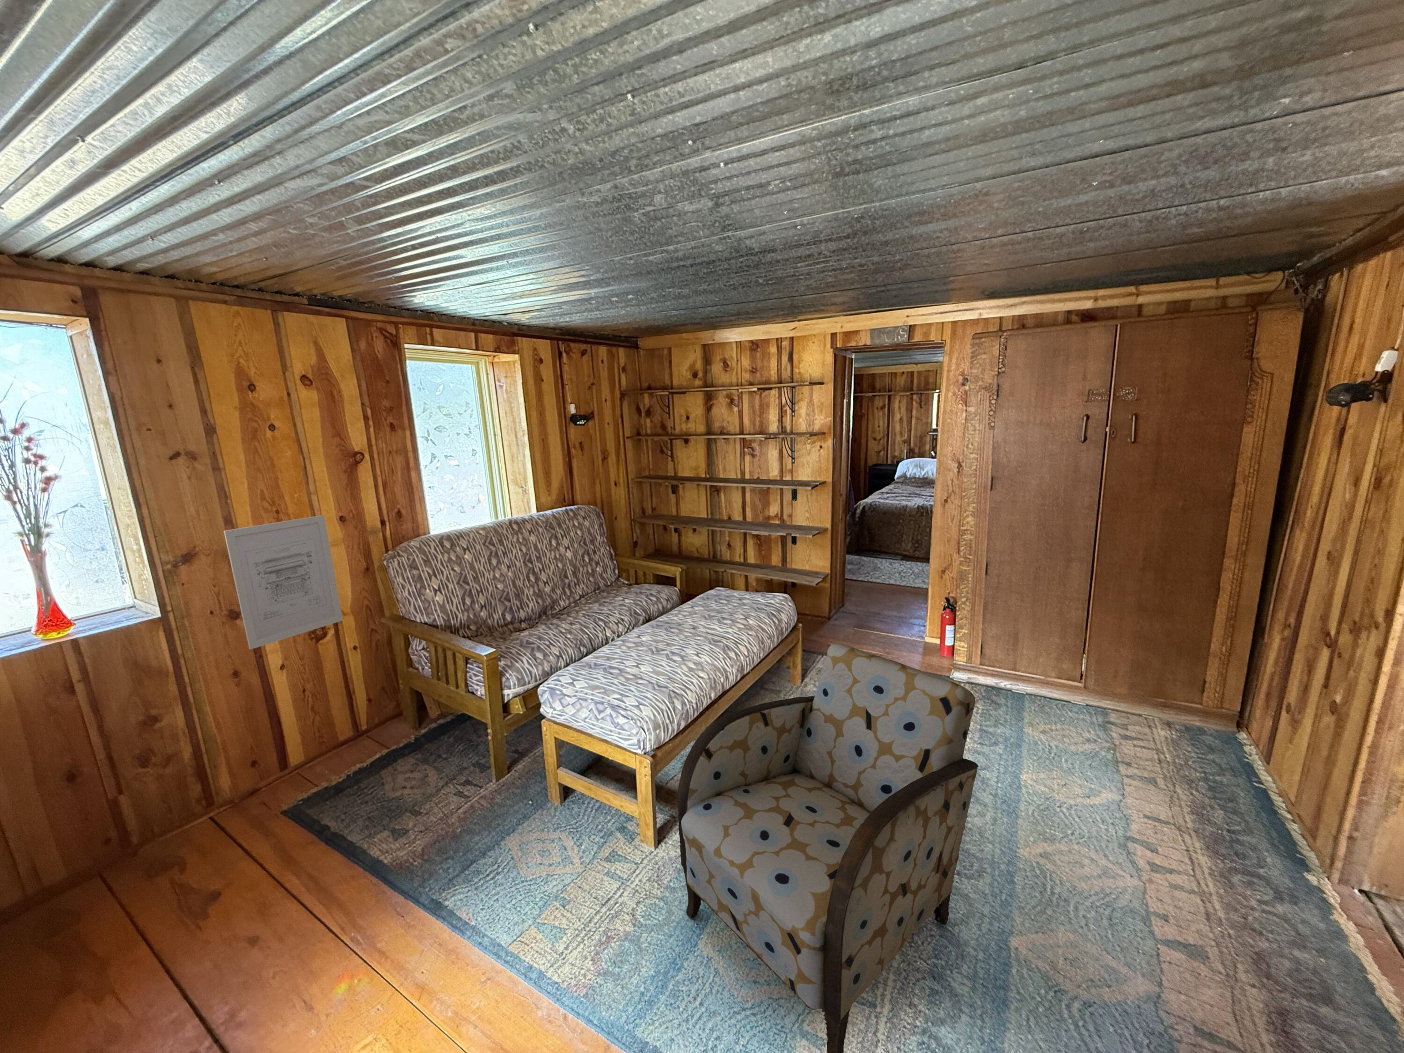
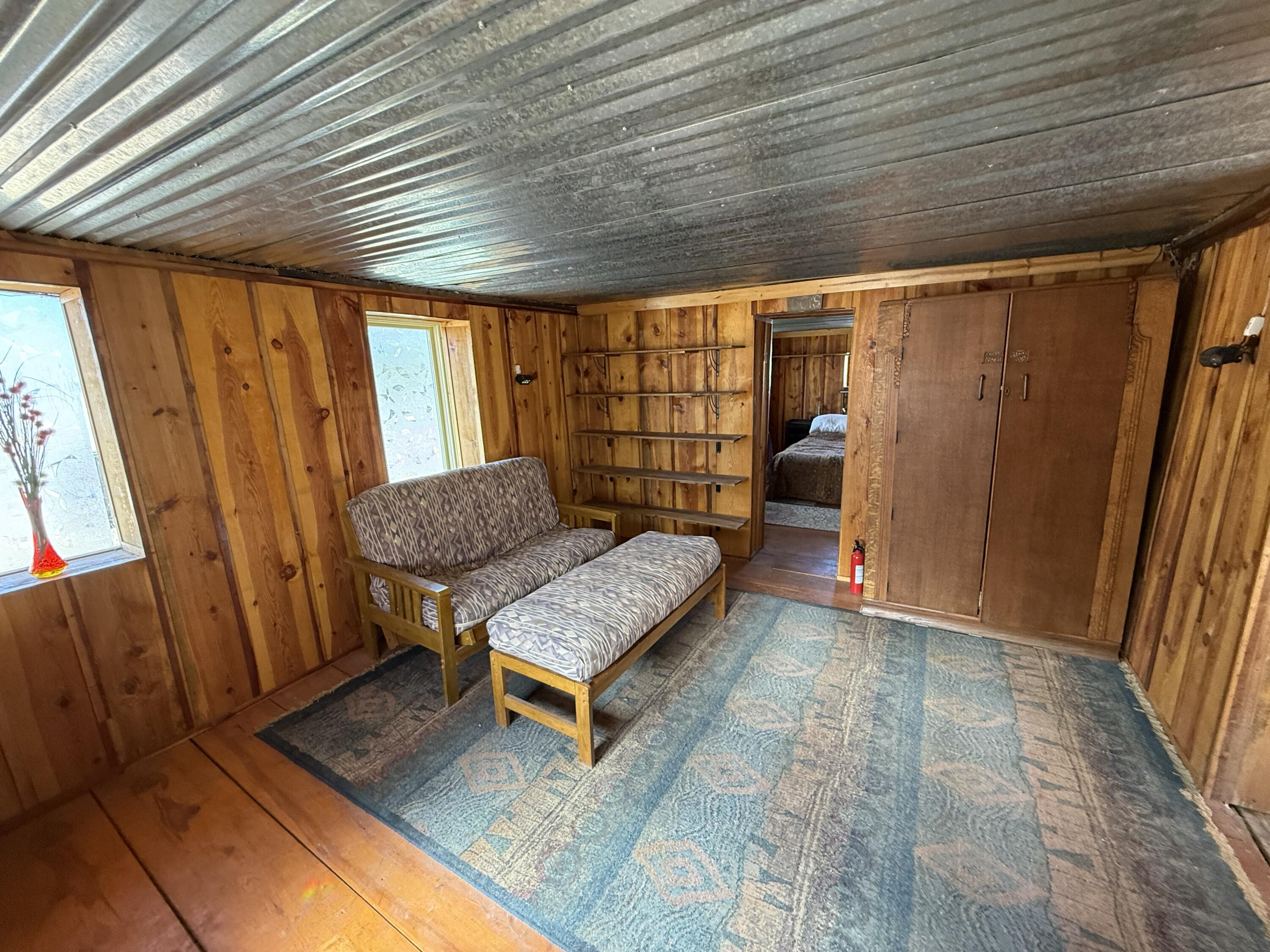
- armchair (830, 810)
- wall art (287, 580)
